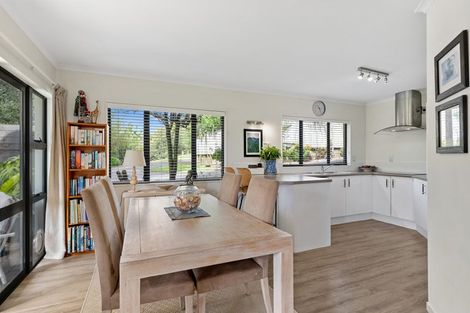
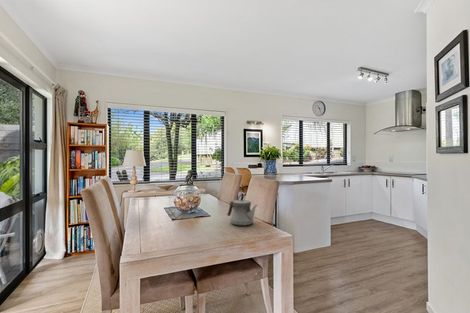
+ teapot (242, 210)
